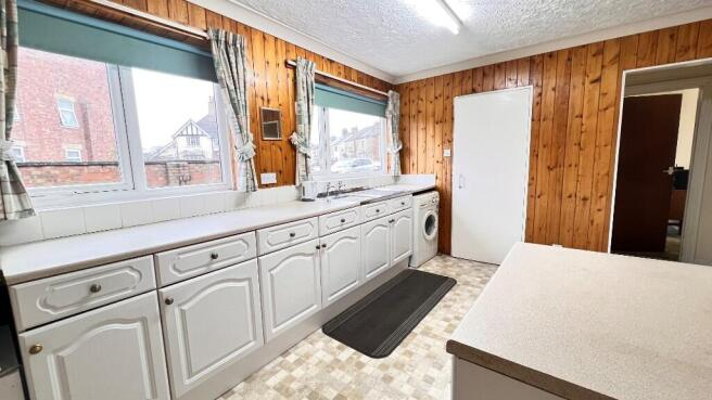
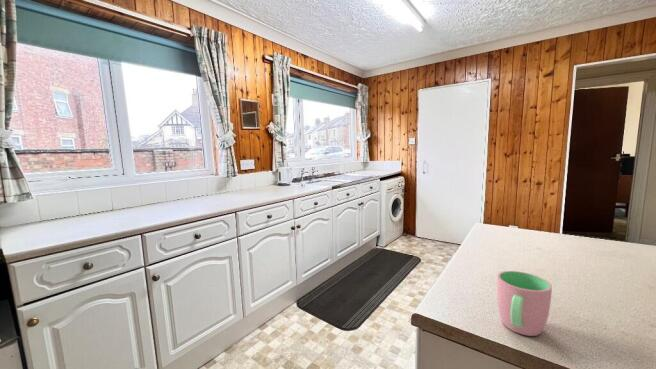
+ cup (520, 306)
